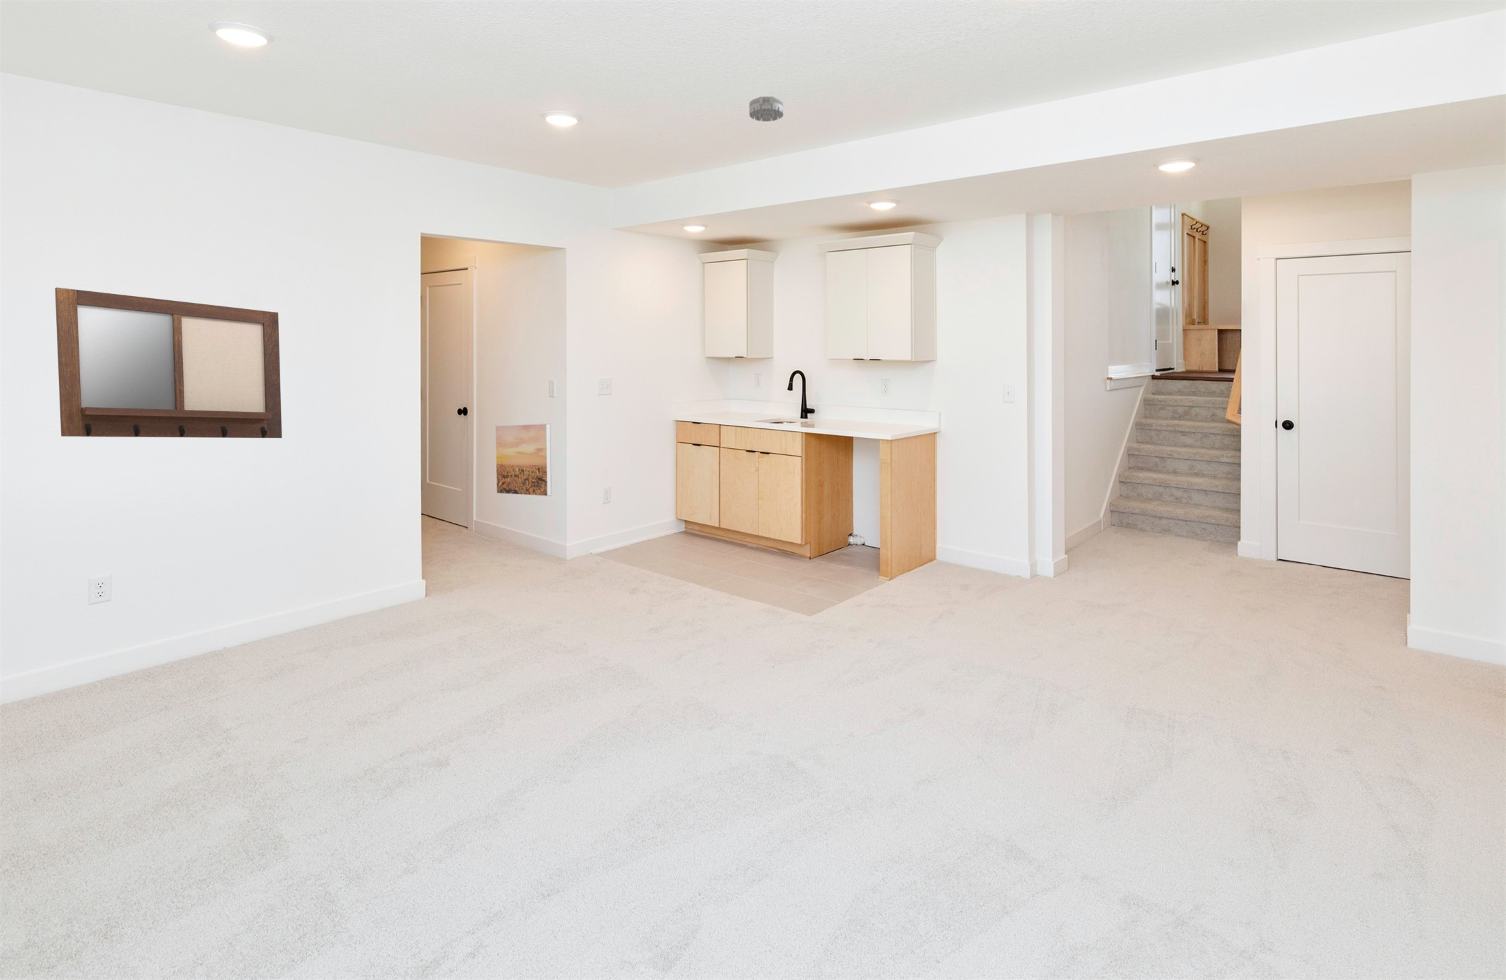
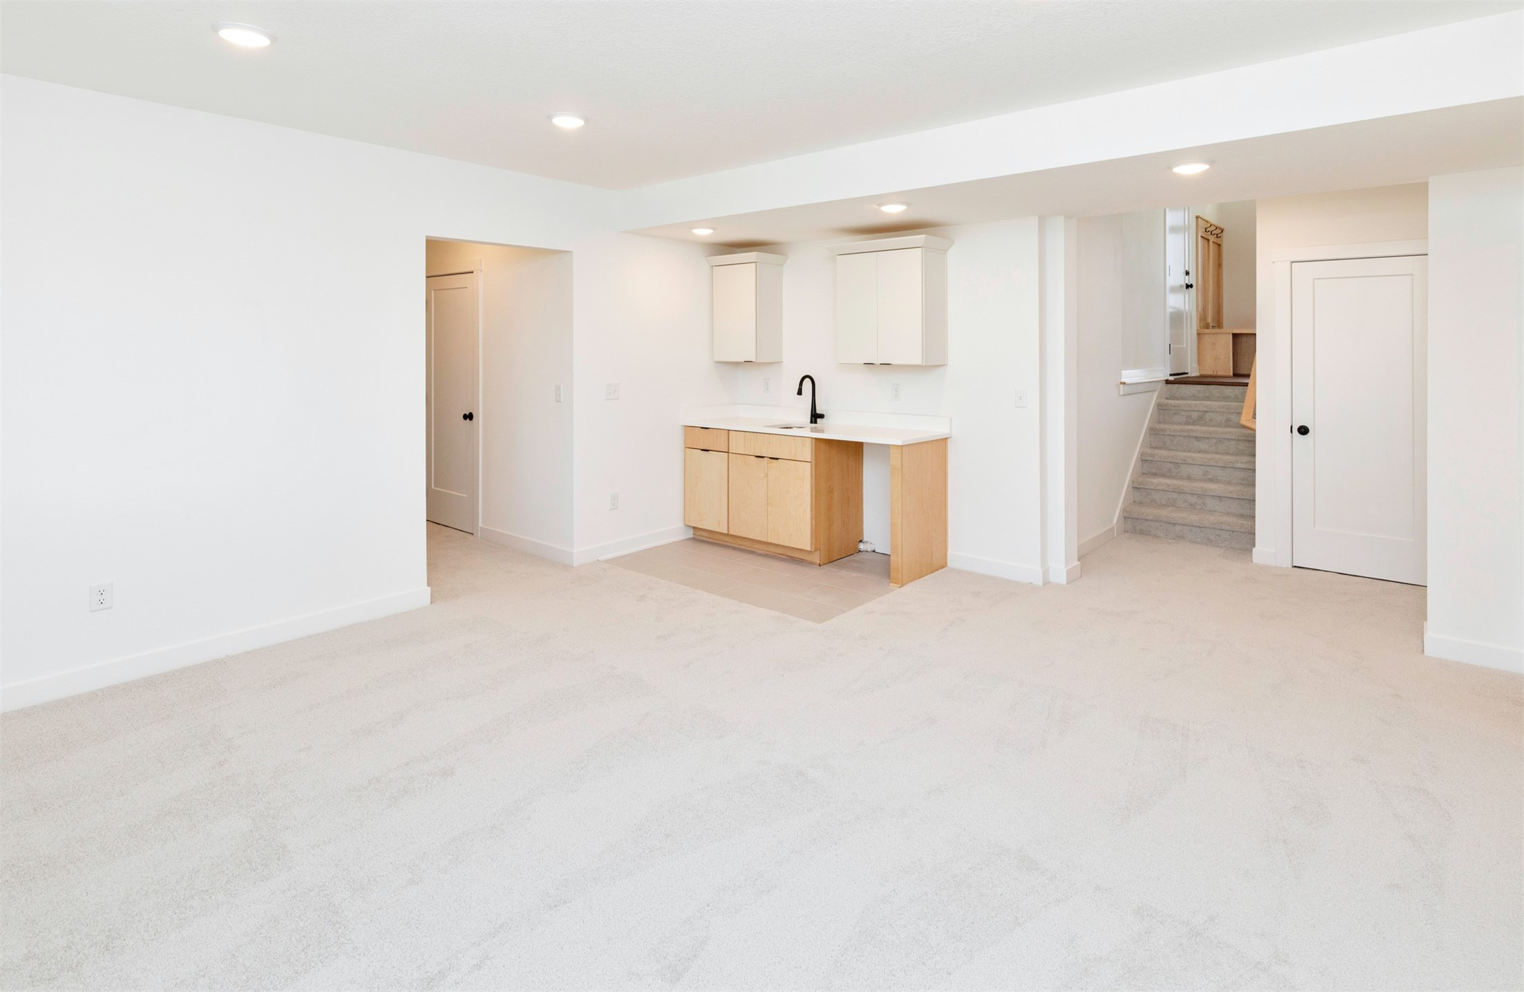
- writing board (180, 369)
- smoke detector (766, 109)
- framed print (522, 459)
